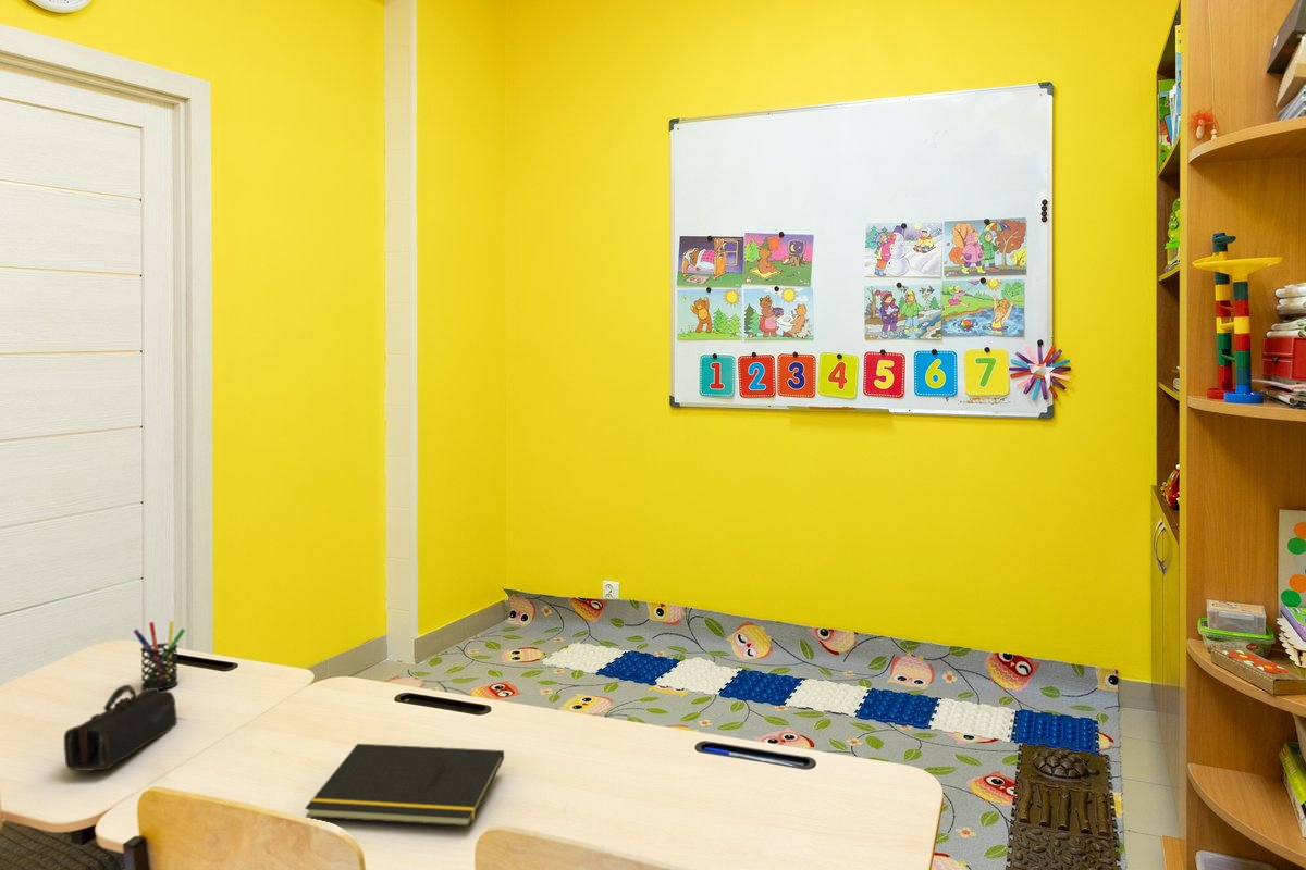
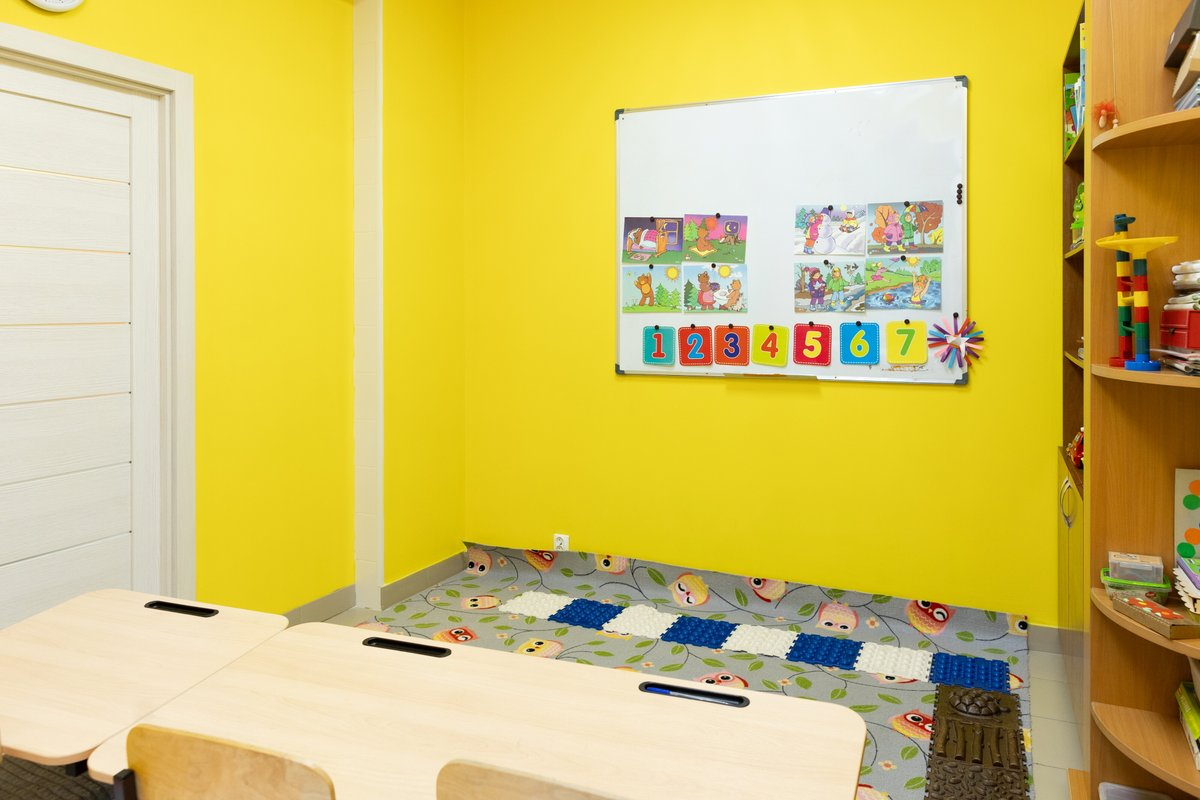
- notepad (409, 782)
- pencil case (123, 716)
- pen holder (162, 652)
